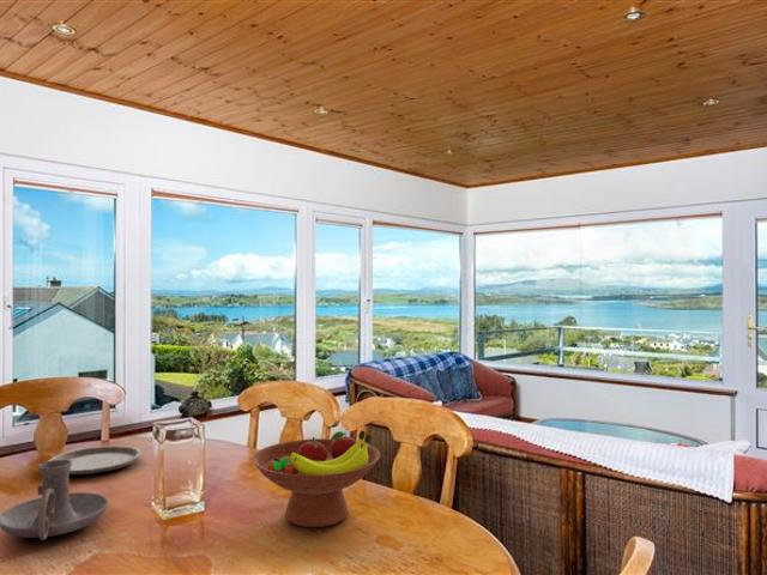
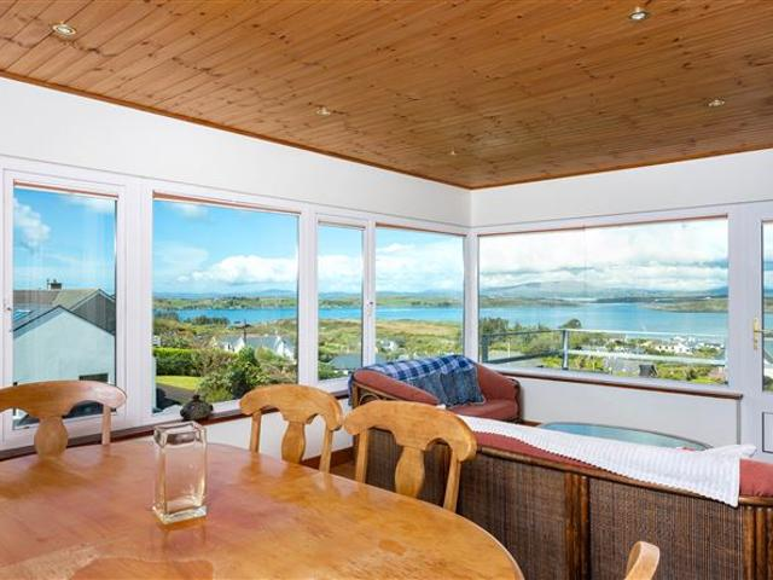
- fruit bowl (316, 473)
- candle holder (53, 498)
- plate (95, 460)
